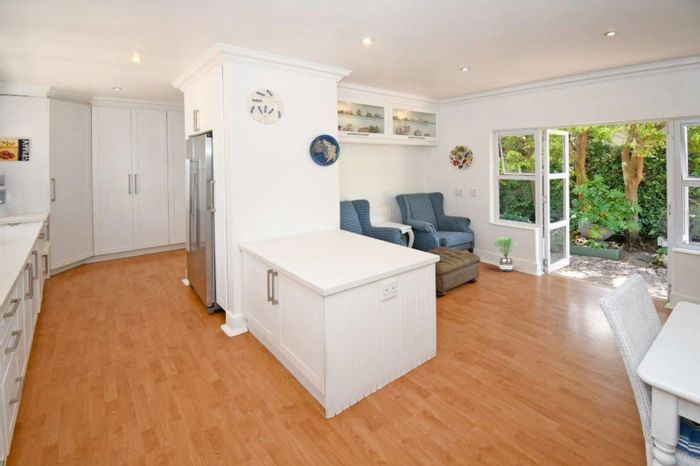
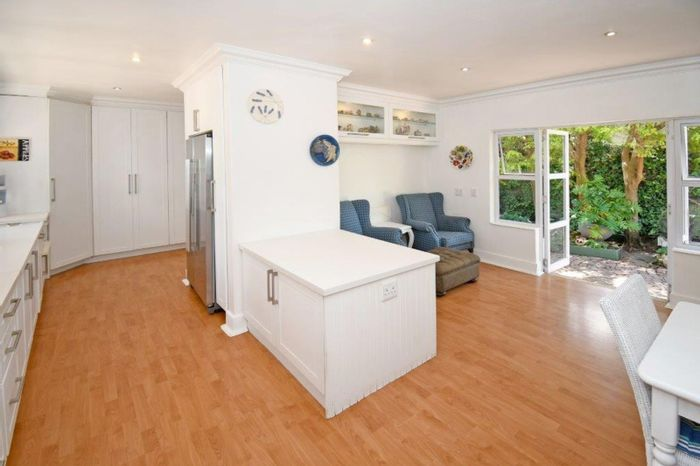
- potted plant (505, 253)
